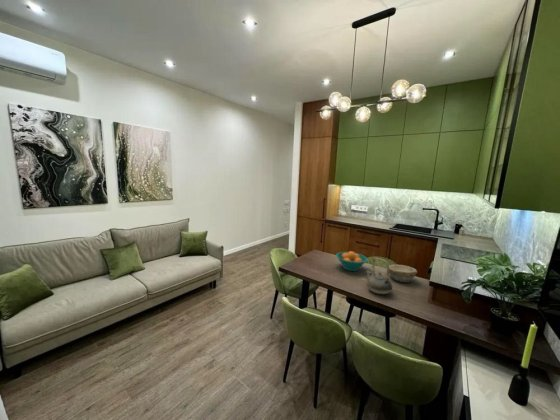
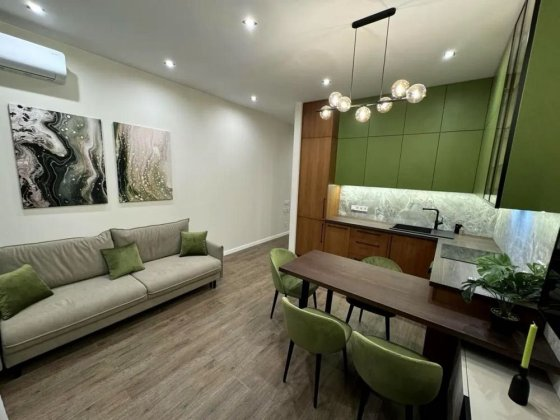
- fruit bowl (351, 259)
- teapot (378, 274)
- bowl (401, 273)
